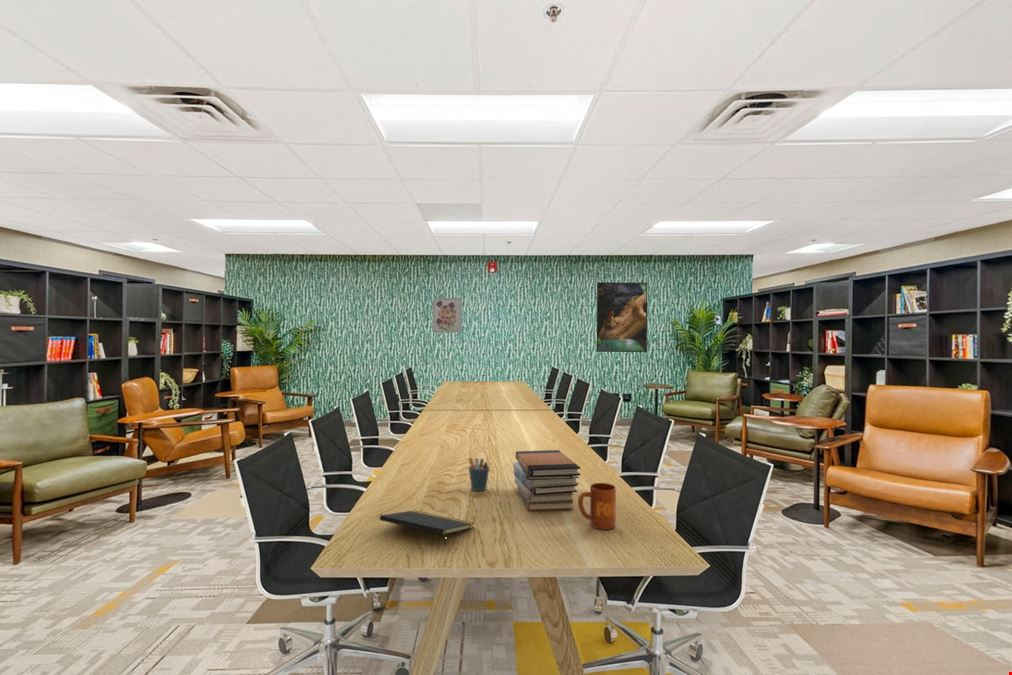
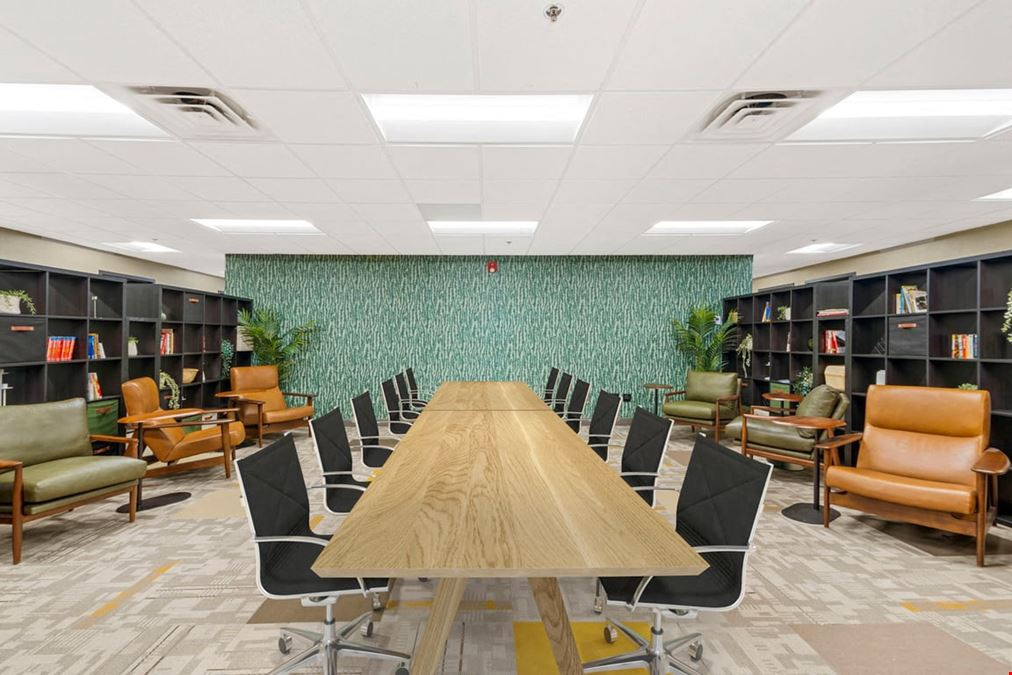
- mug (596, 506)
- pen holder (478, 472)
- wall art (447, 315)
- book stack (544, 478)
- notepad (427, 521)
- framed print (622, 317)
